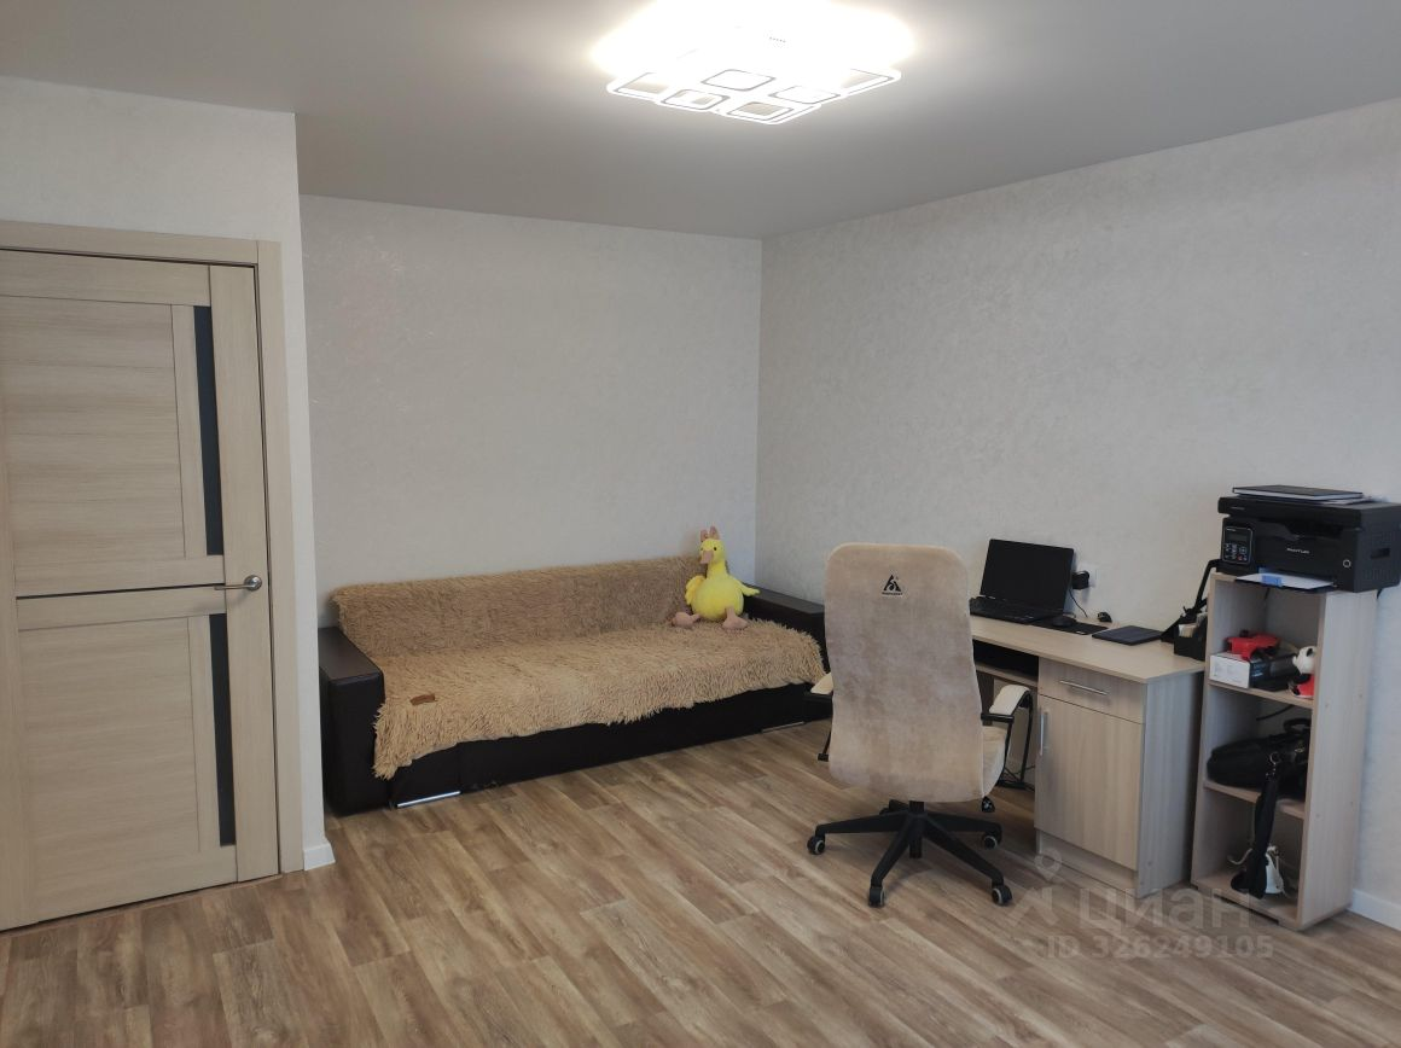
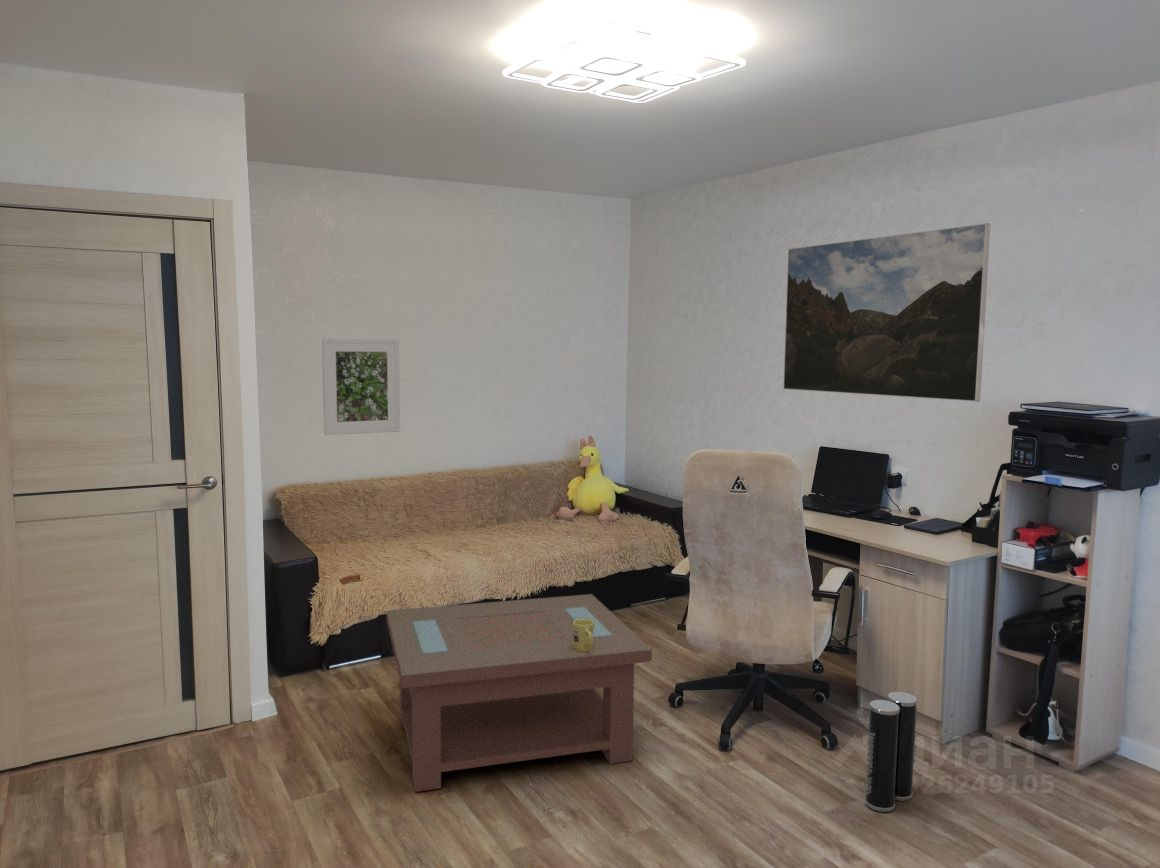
+ coffee table (510, 683)
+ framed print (362, 386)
+ mug (585, 636)
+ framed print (873, 316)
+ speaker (890, 750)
